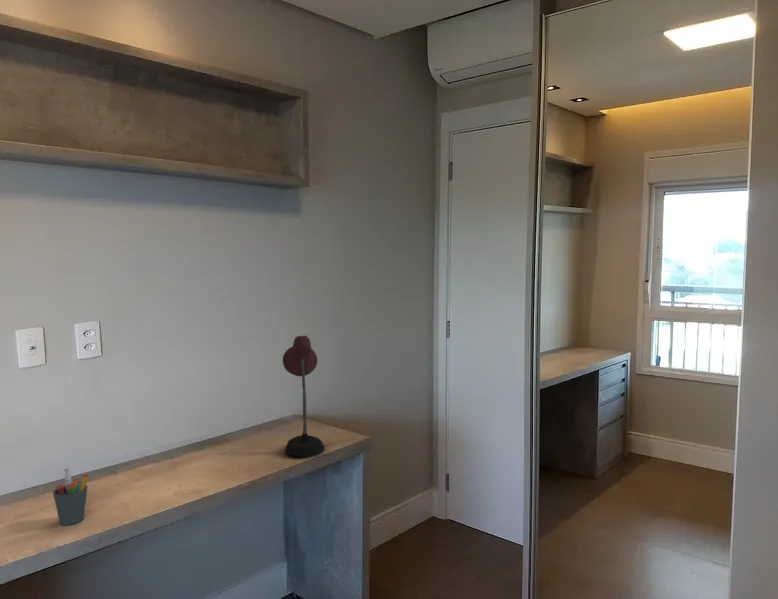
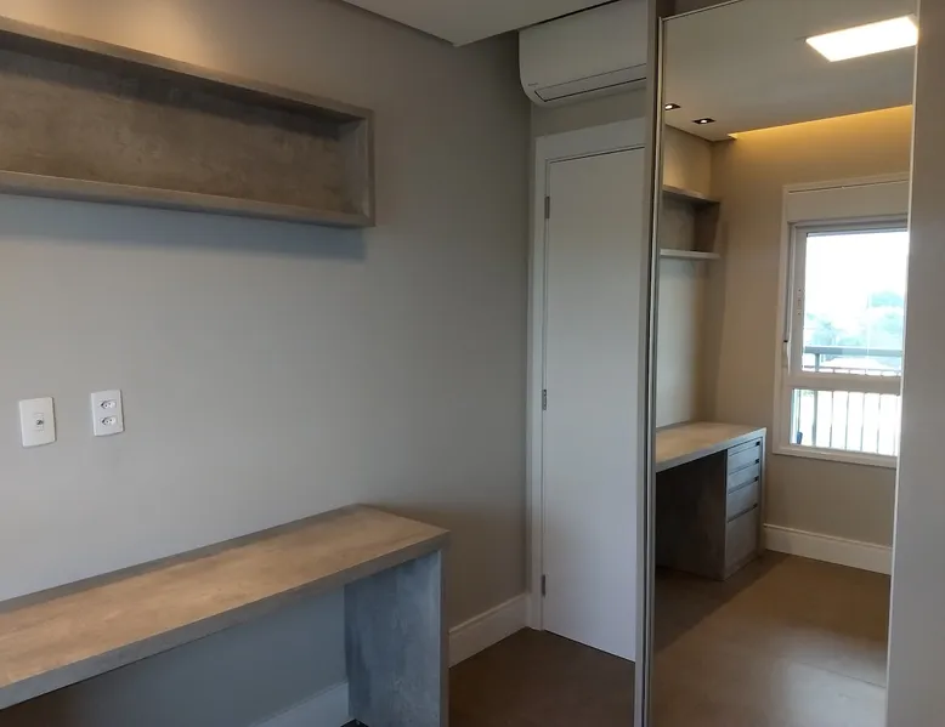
- pen holder (71, 496)
- desk lamp (303, 392)
